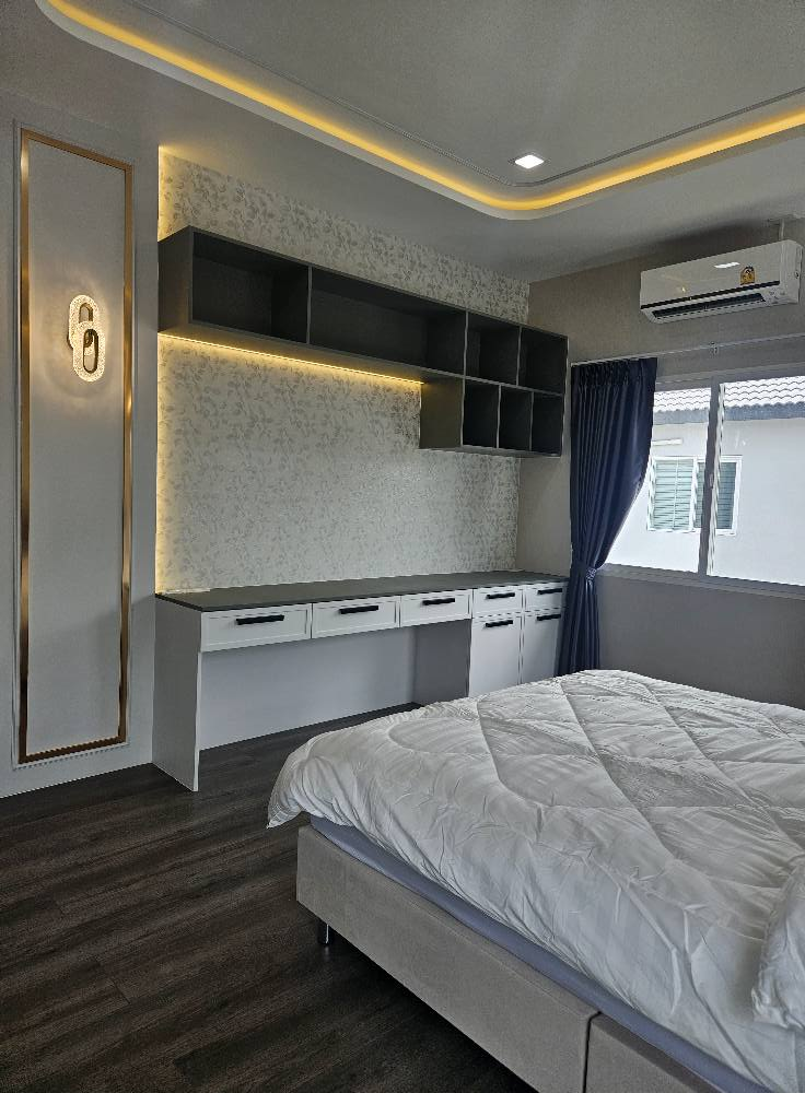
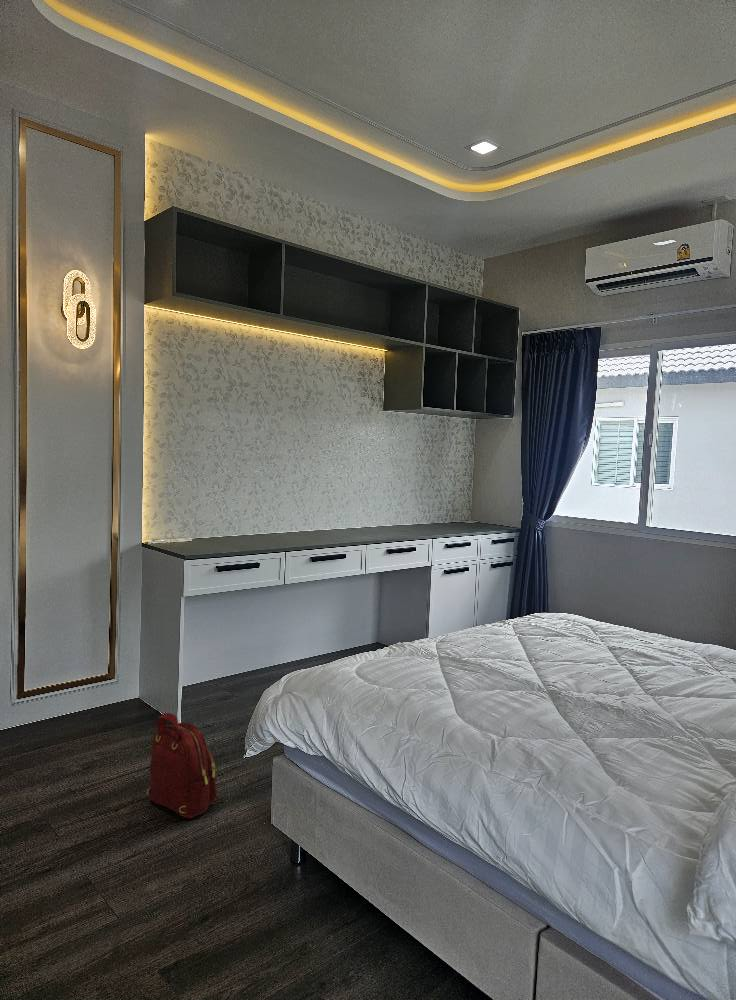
+ backpack (182, 756)
